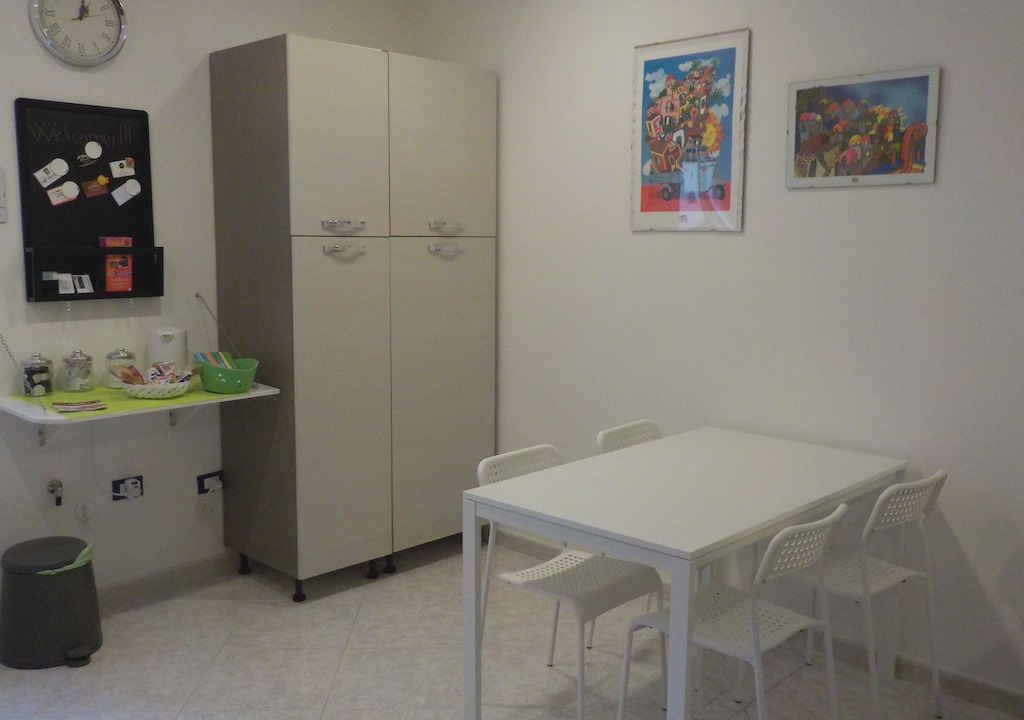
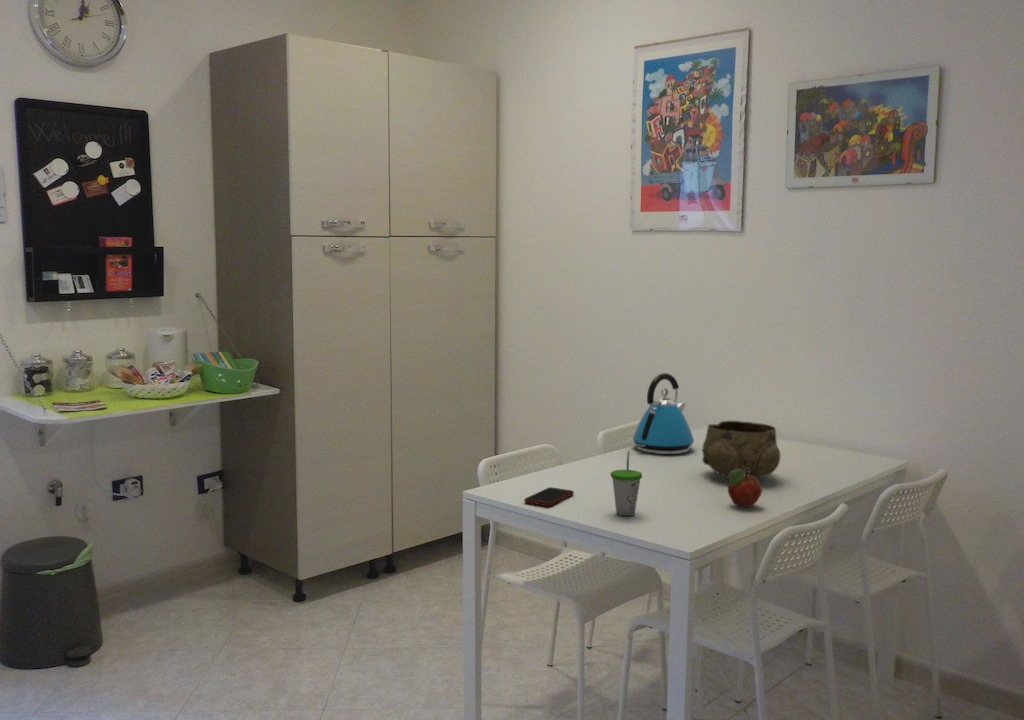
+ cup (626, 484)
+ cell phone (549, 496)
+ fruit (743, 487)
+ decorative bowl (741, 451)
+ kettle (662, 411)
